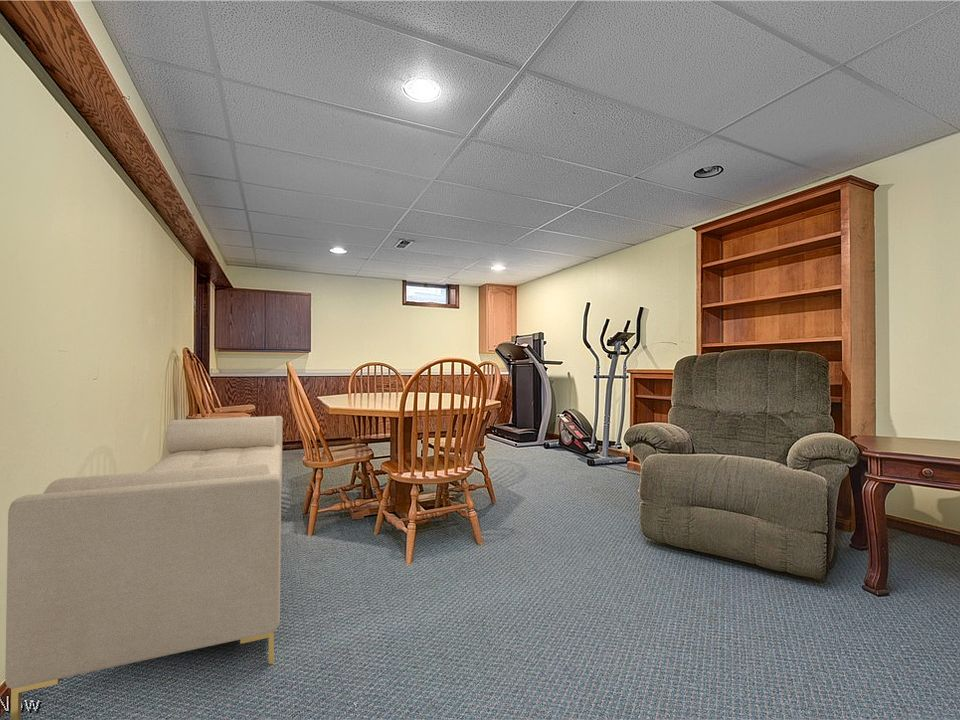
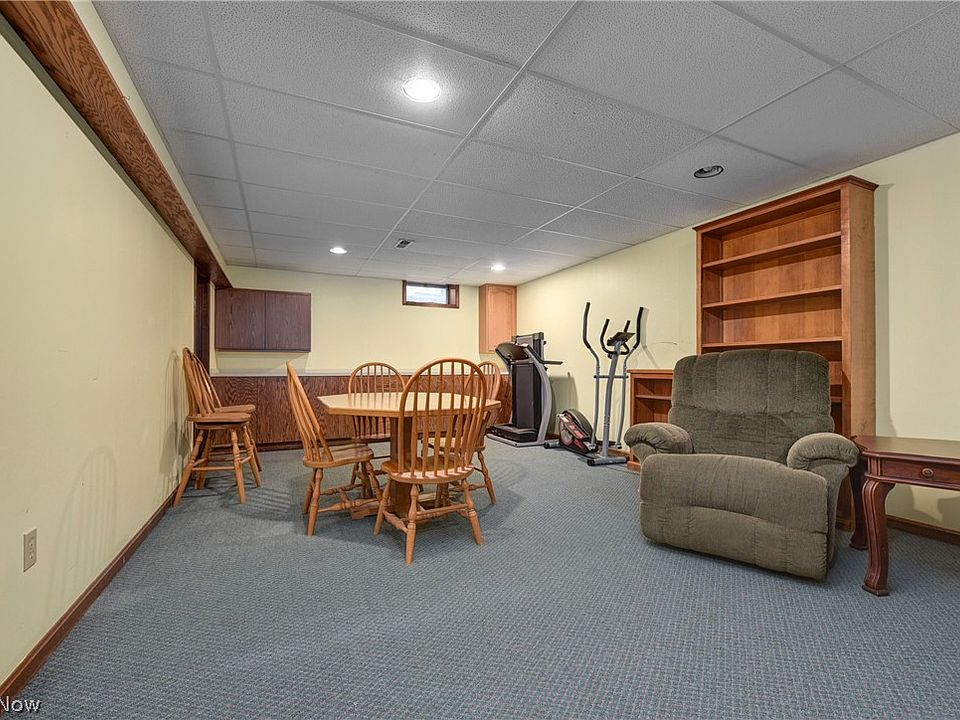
- sofa (207, 499)
